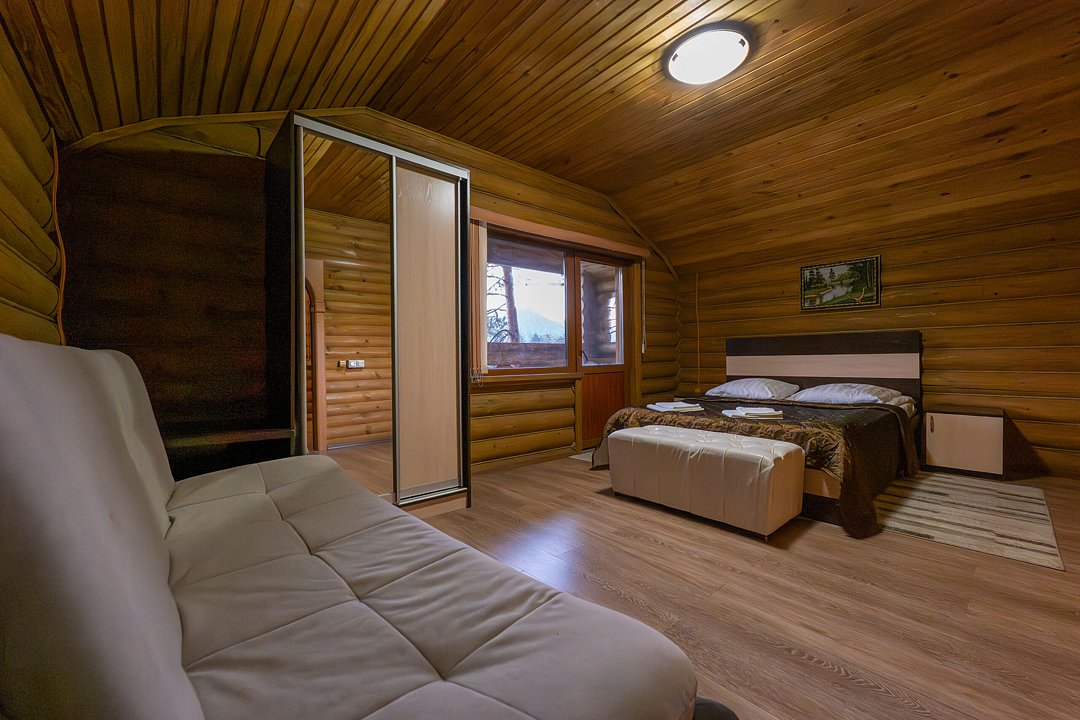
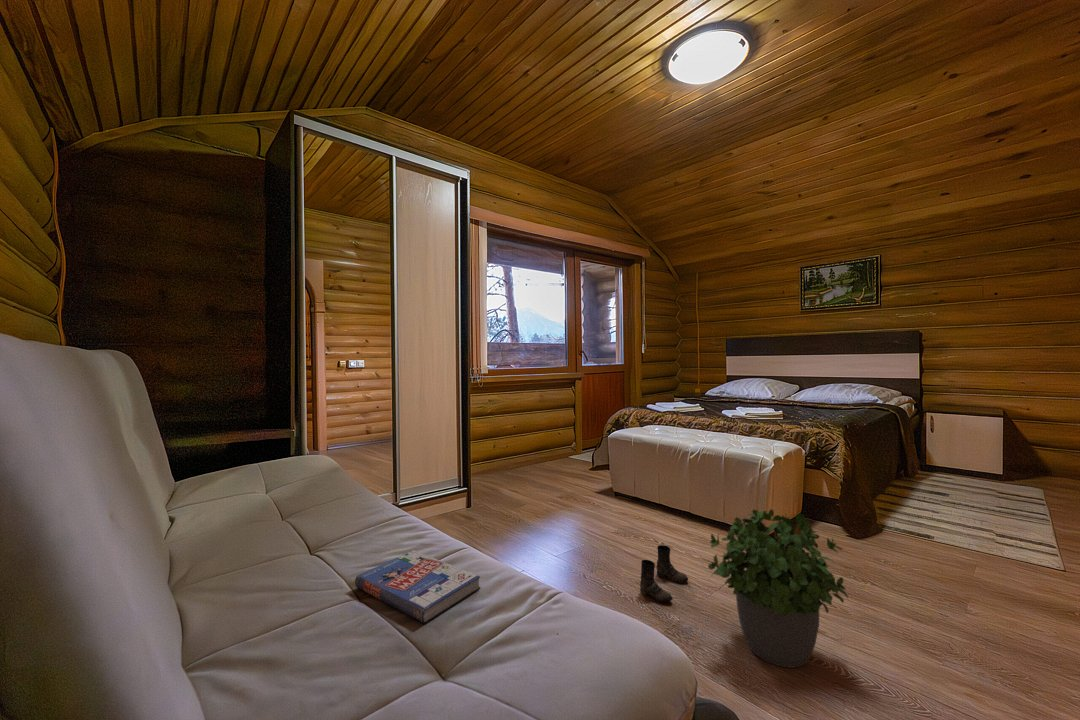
+ potted plant (773, 580)
+ book (417, 582)
+ boots (664, 572)
